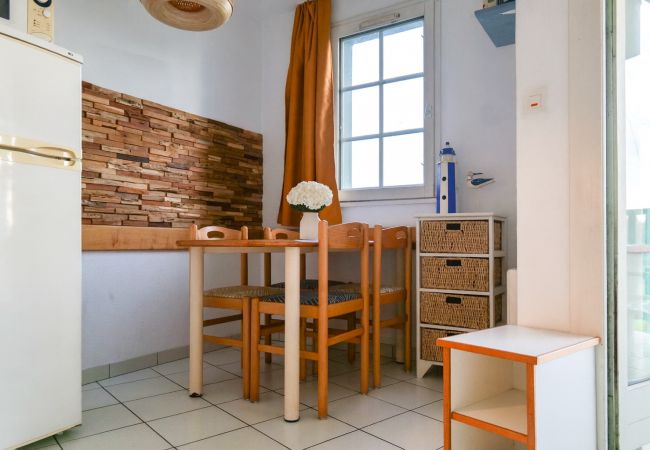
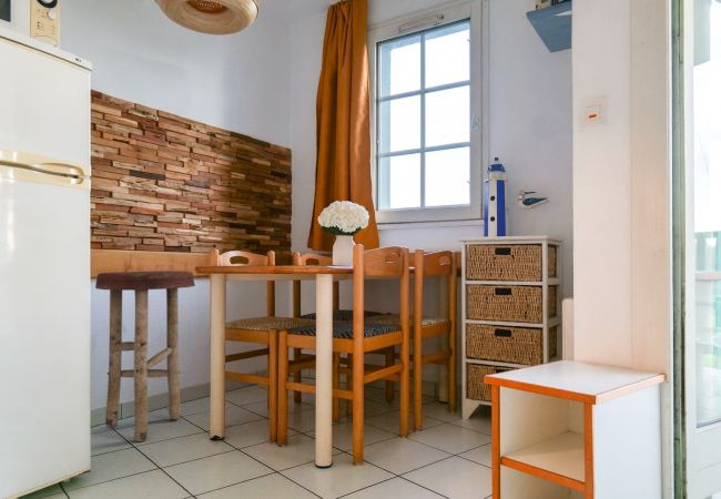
+ stool (146, 349)
